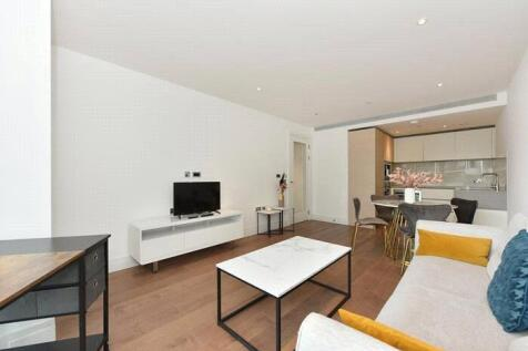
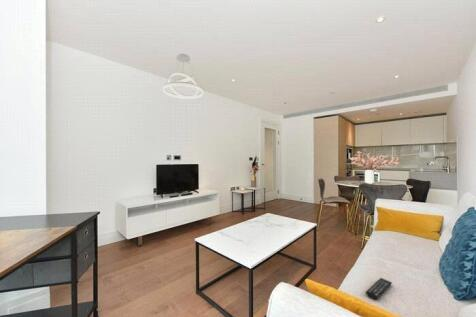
+ remote control (379, 288)
+ pendant light (183, 75)
